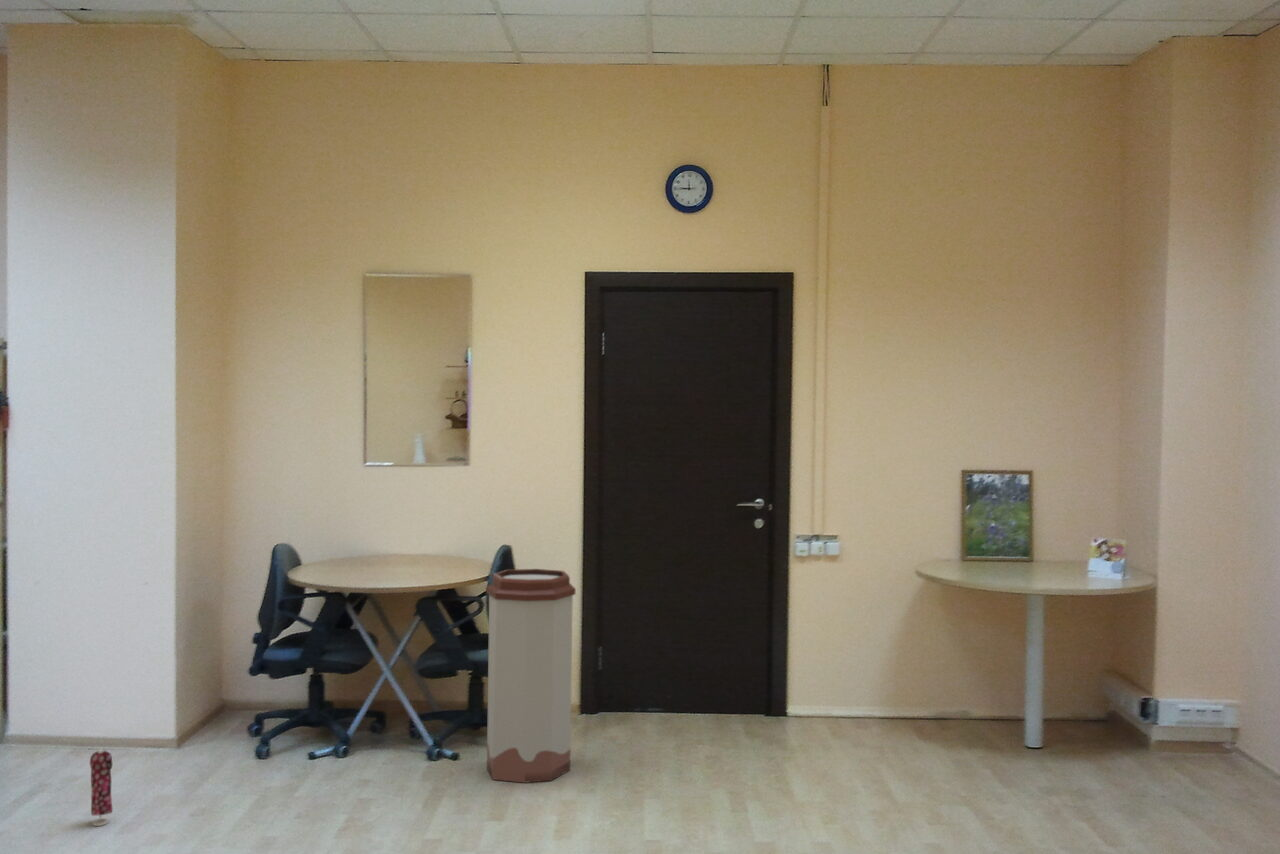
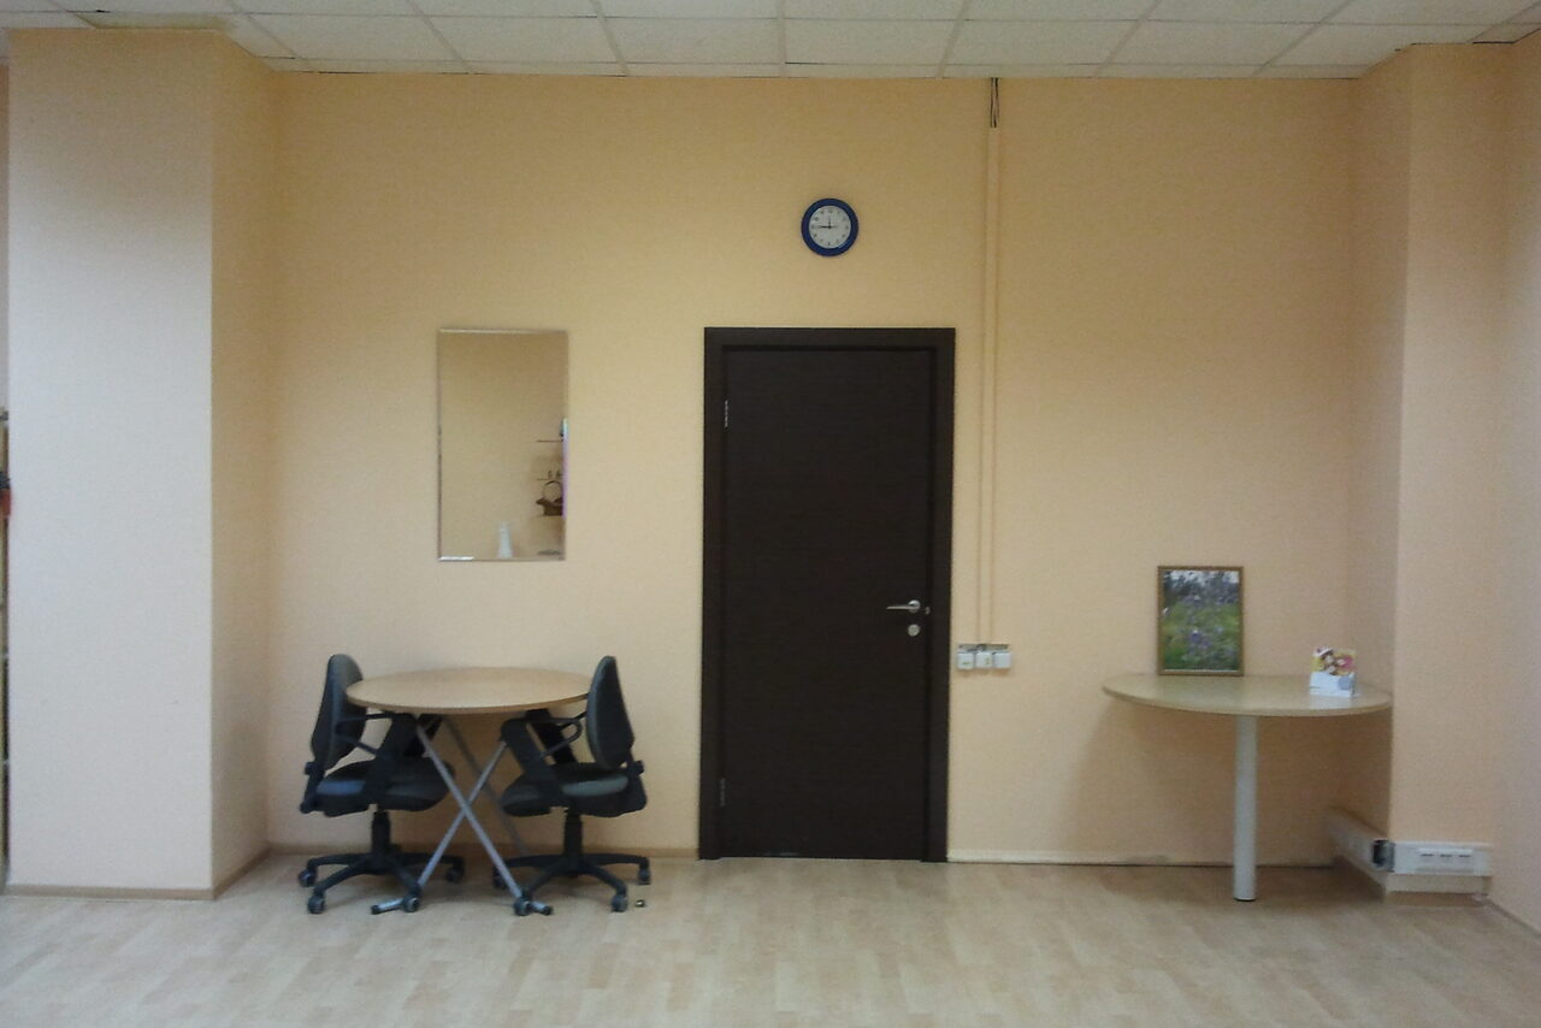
- dress (101, 785)
- trash can (530, 671)
